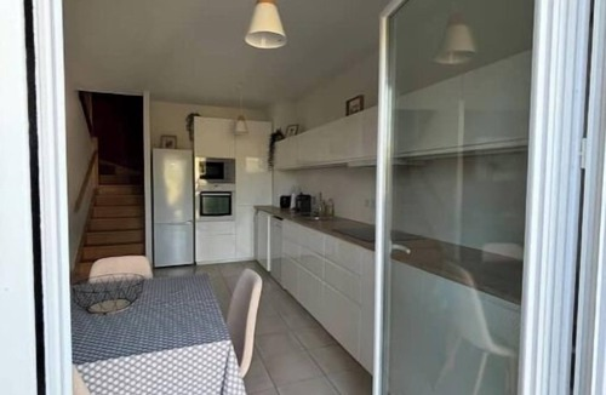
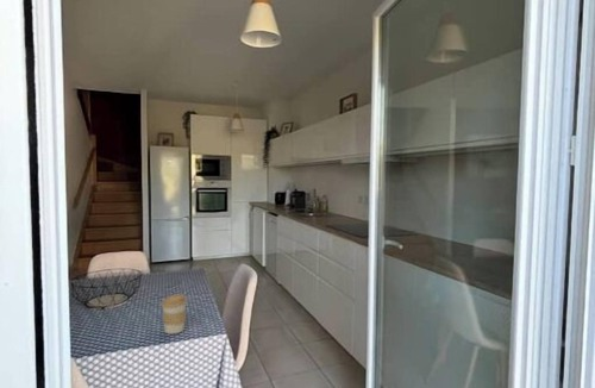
+ coffee cup (174, 313)
